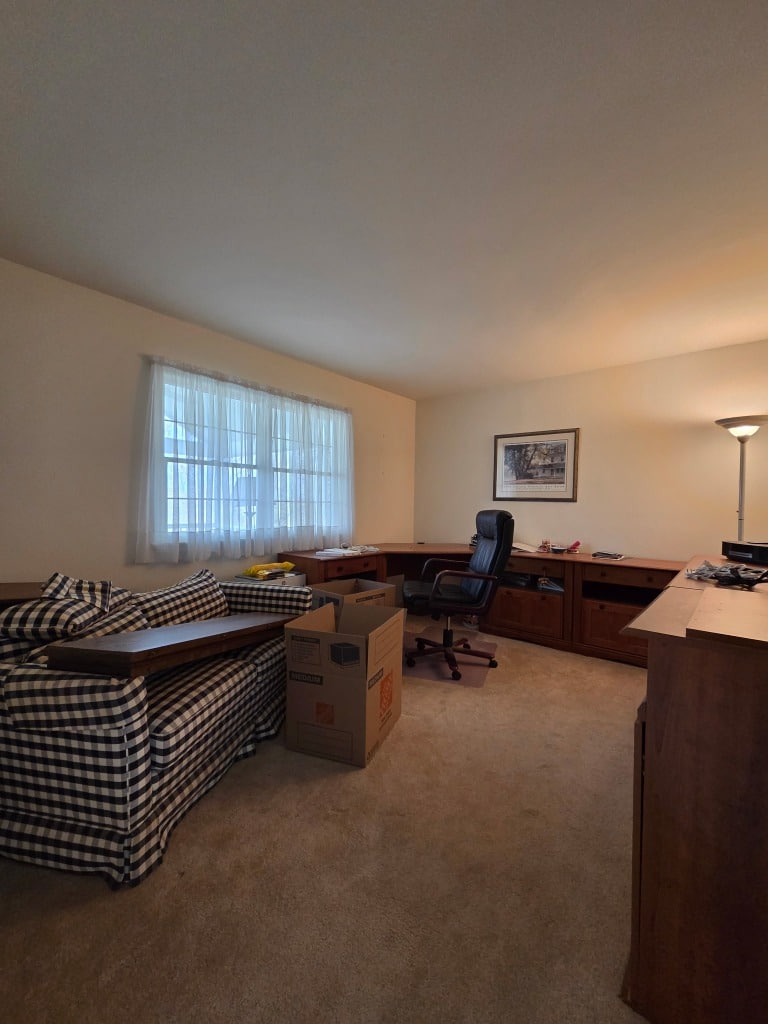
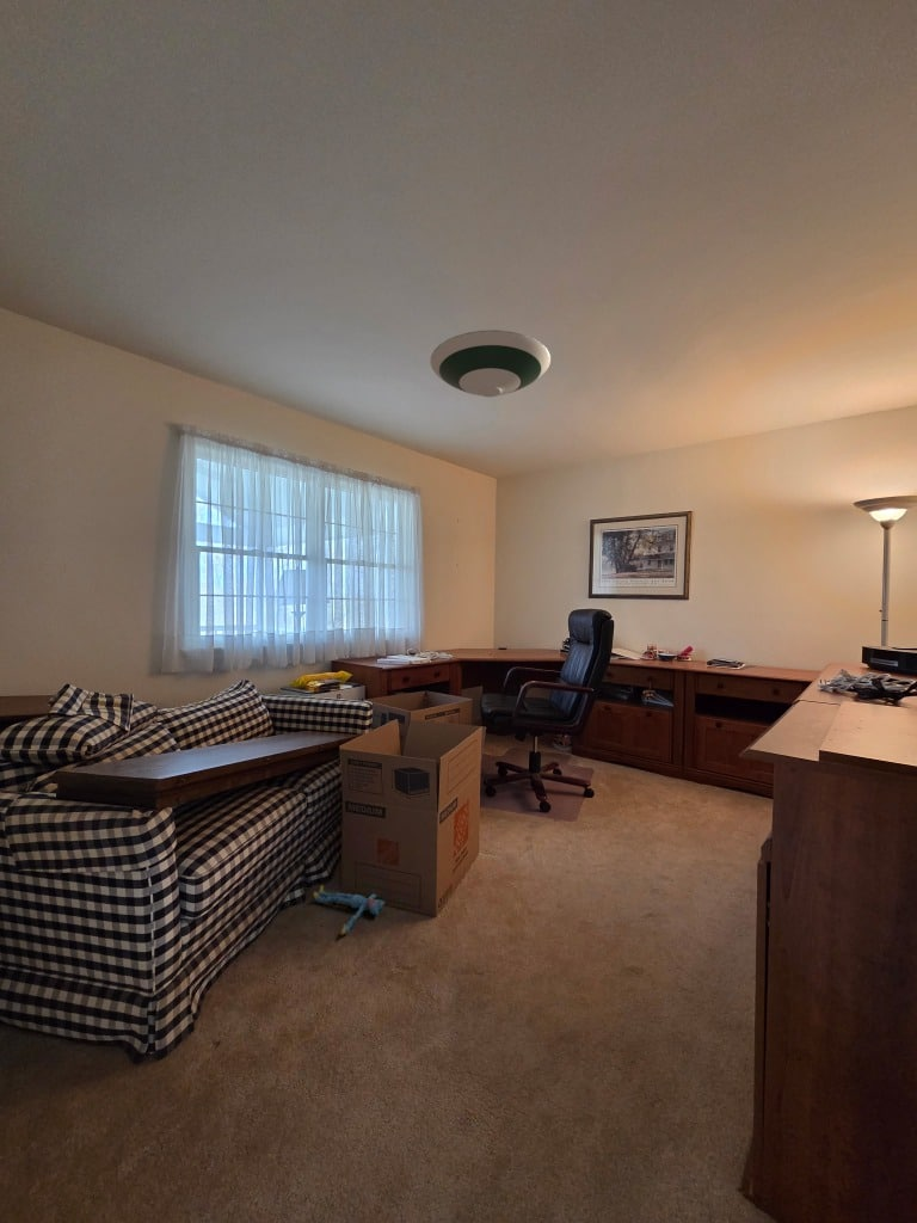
+ plush toy (349, 899)
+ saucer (490, 377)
